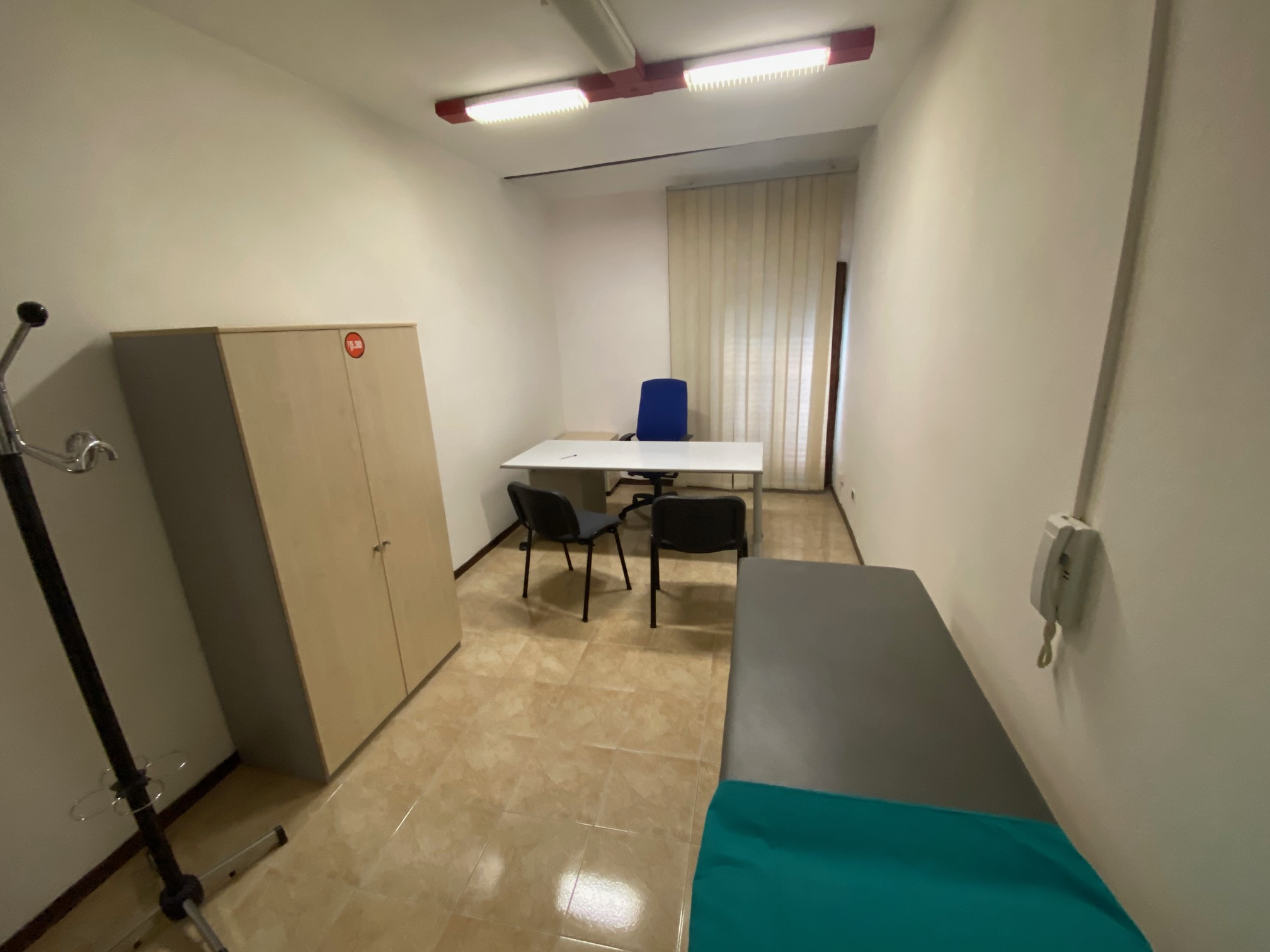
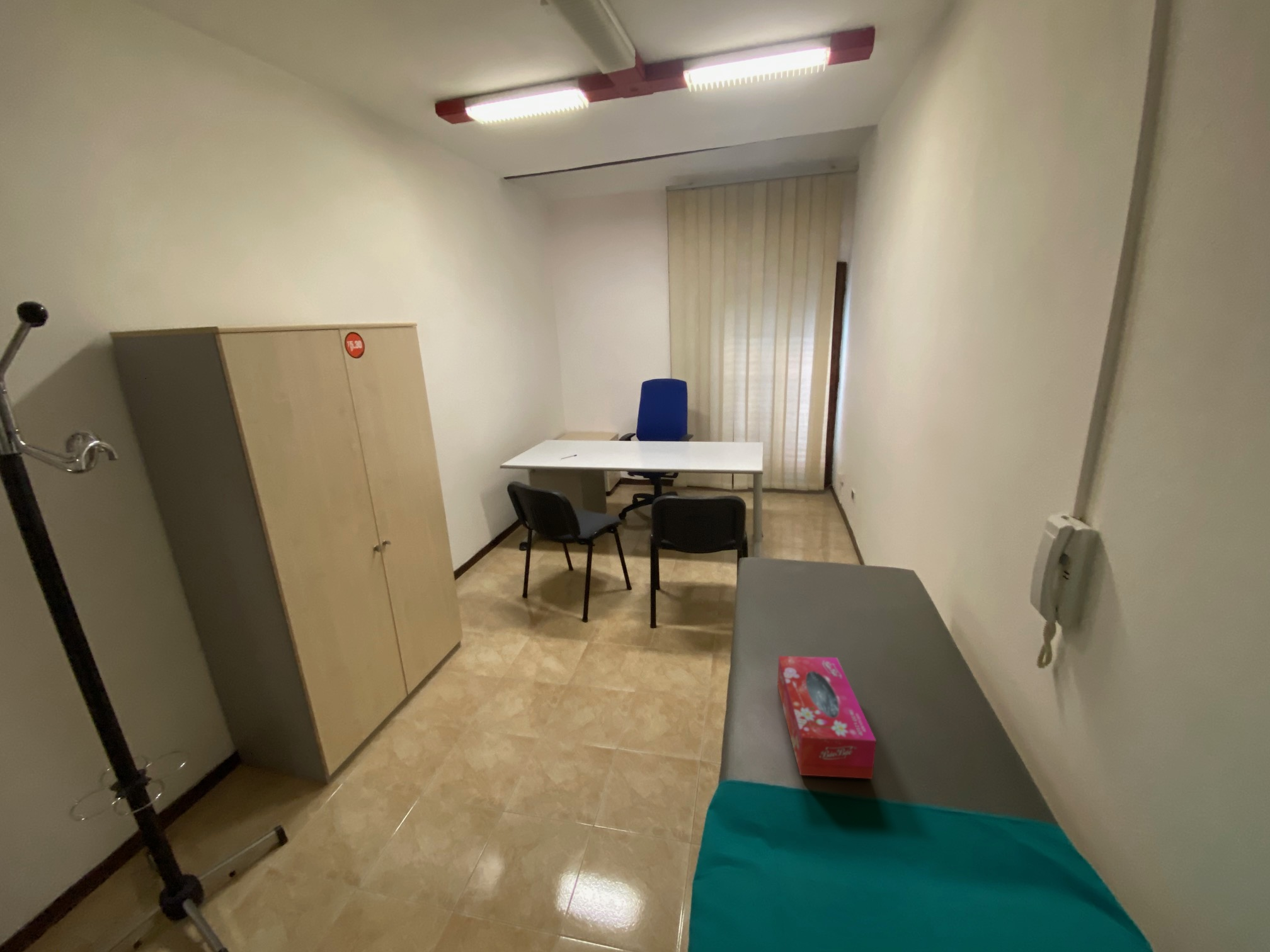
+ tissue box (820, 710)
